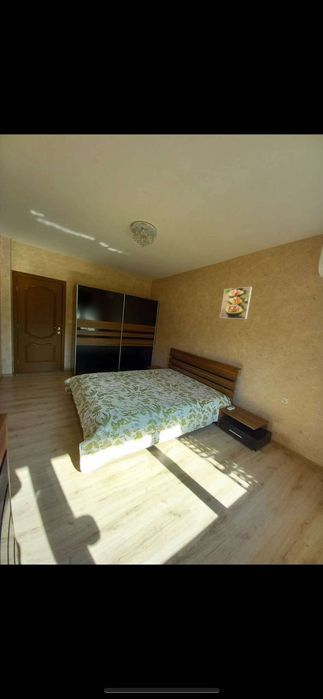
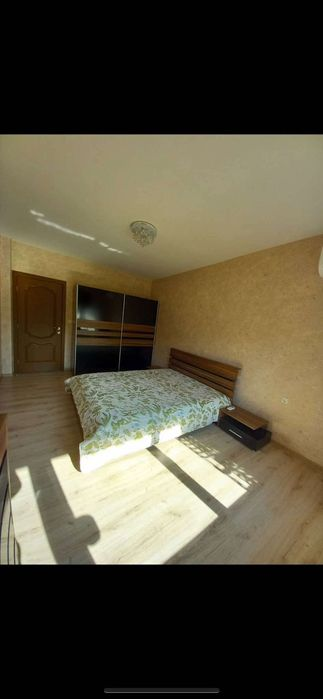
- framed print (234, 303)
